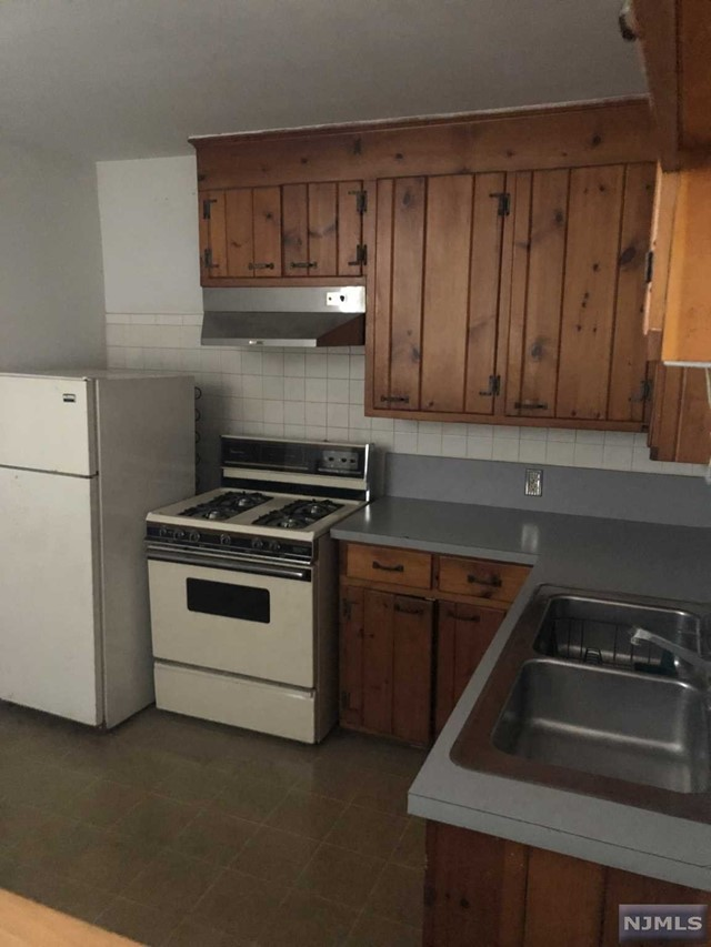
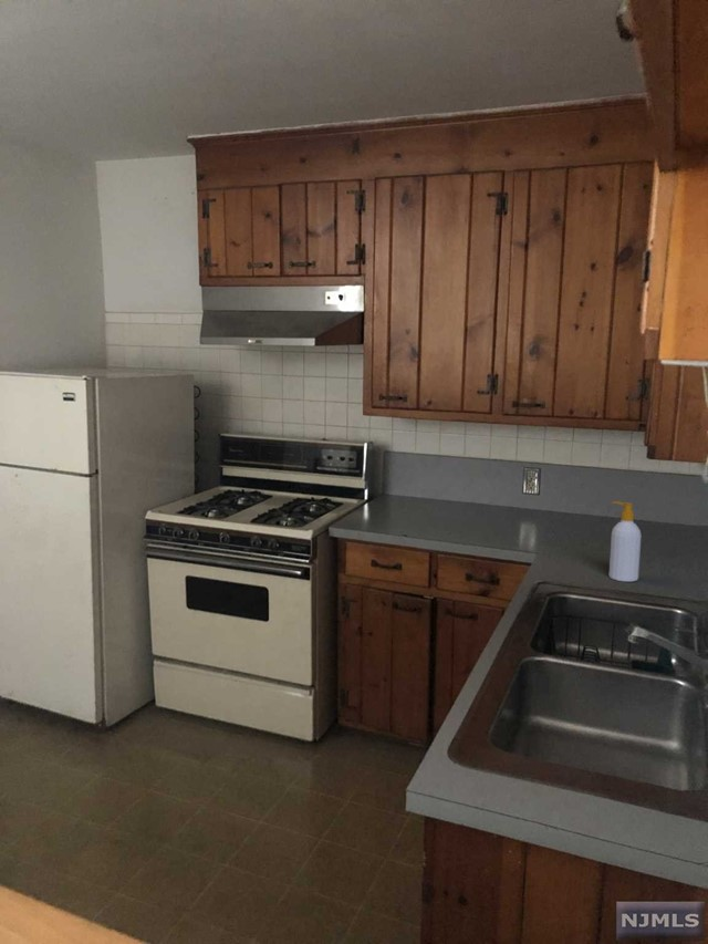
+ soap bottle (624, 540)
